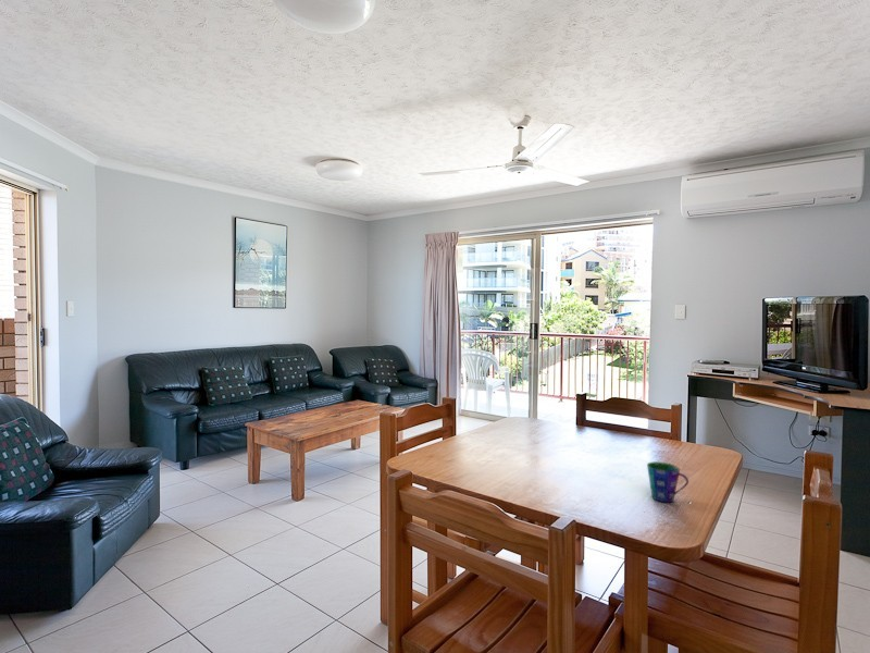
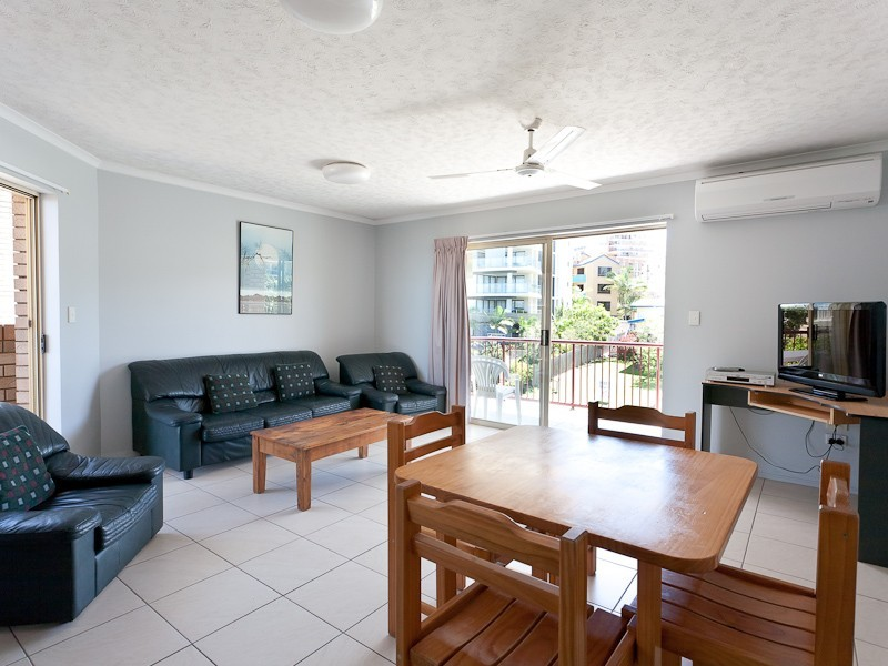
- cup (667, 483)
